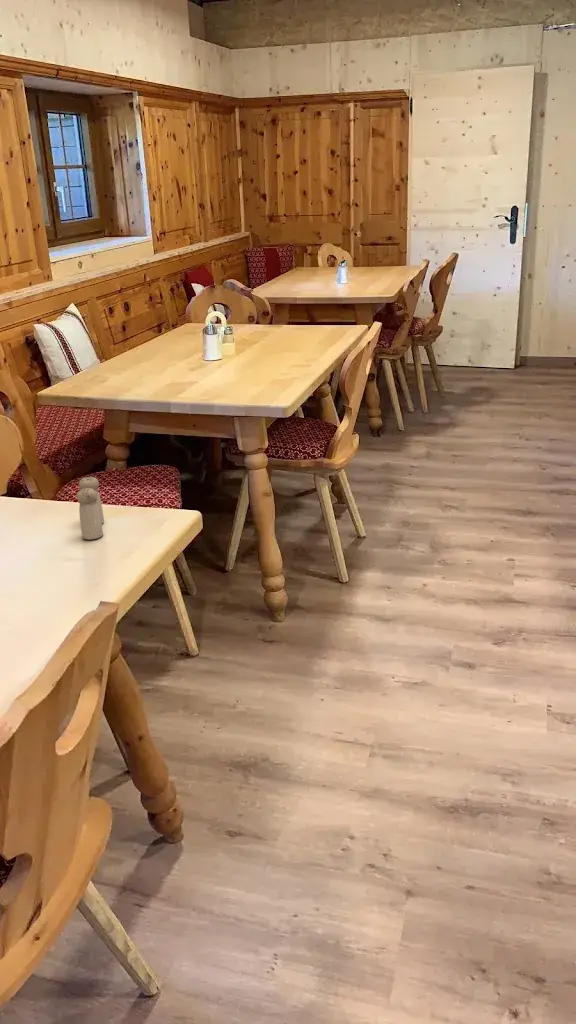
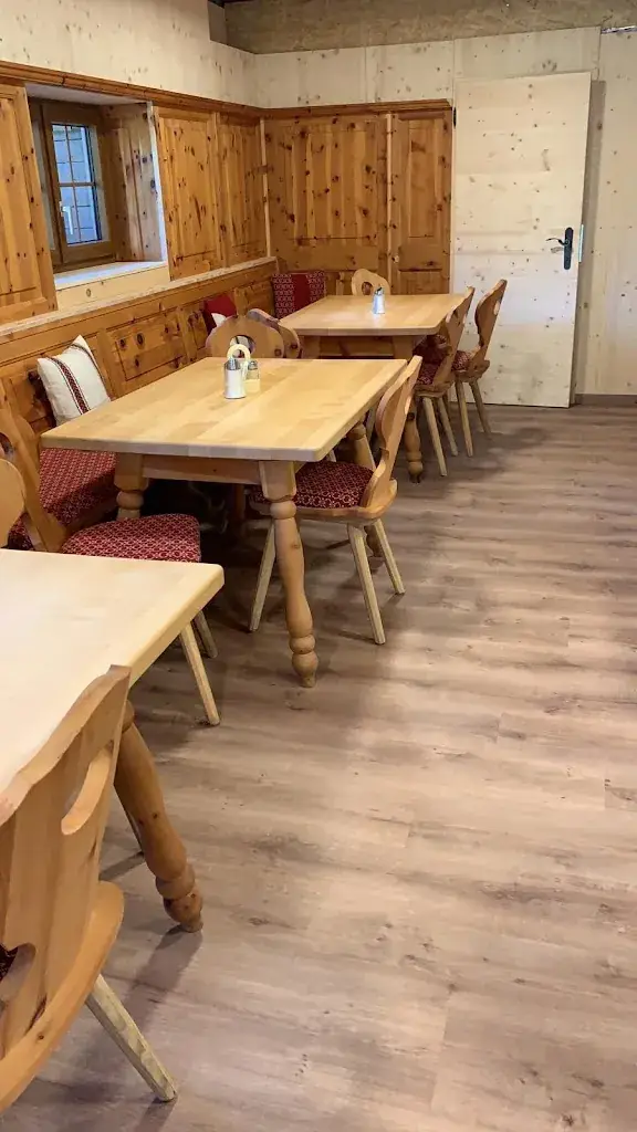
- salt and pepper shaker (90, 506)
